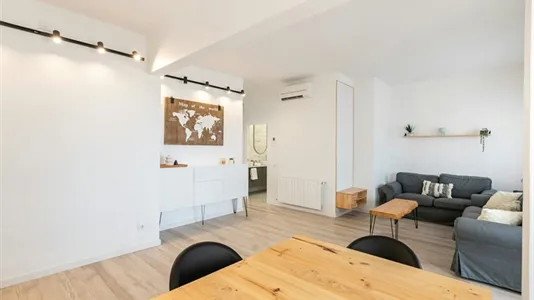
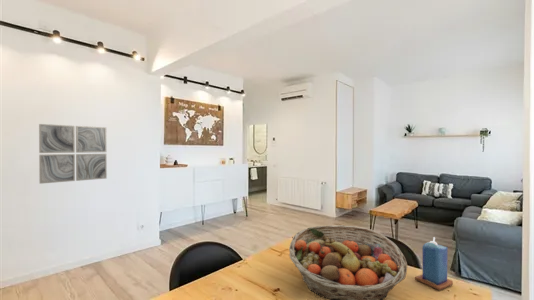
+ wall art (74, 152)
+ candle (433, 260)
+ fruit basket (344, 260)
